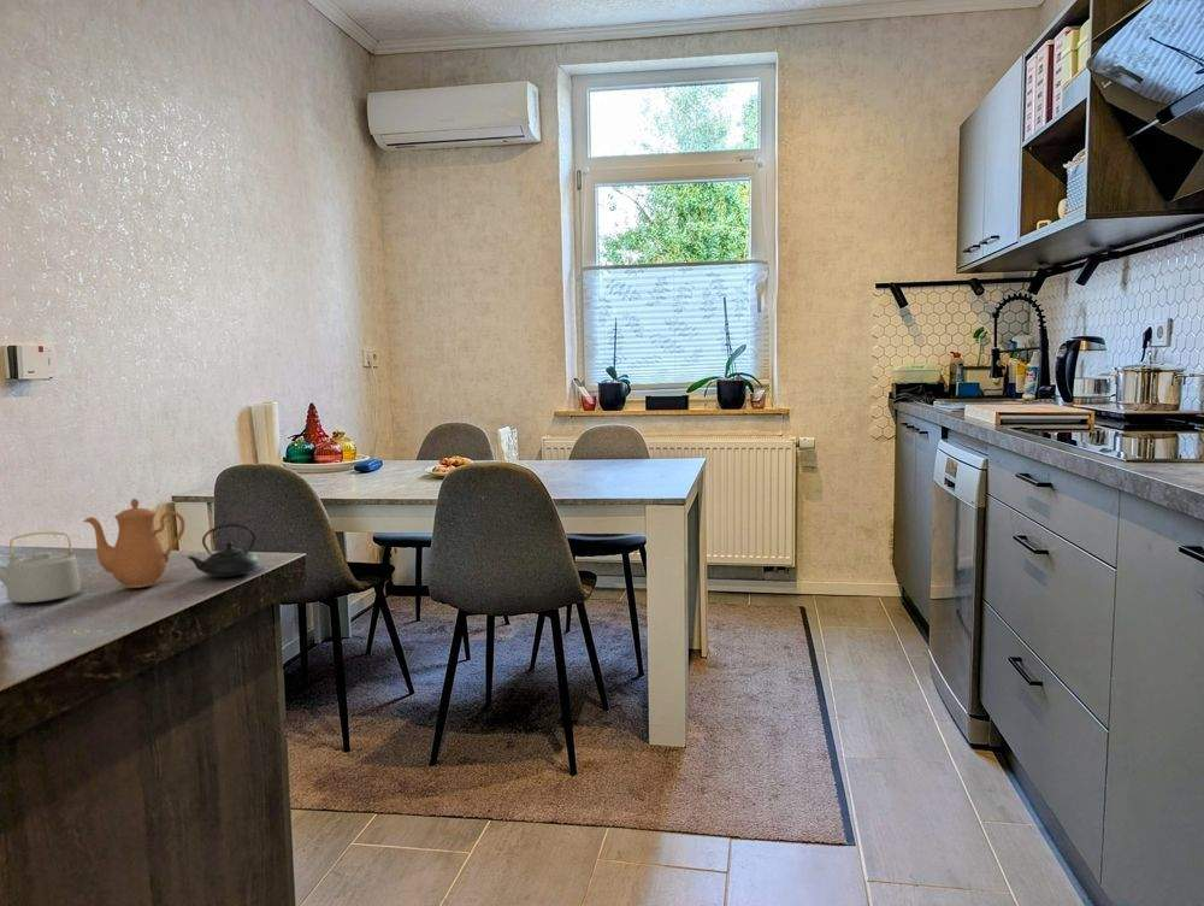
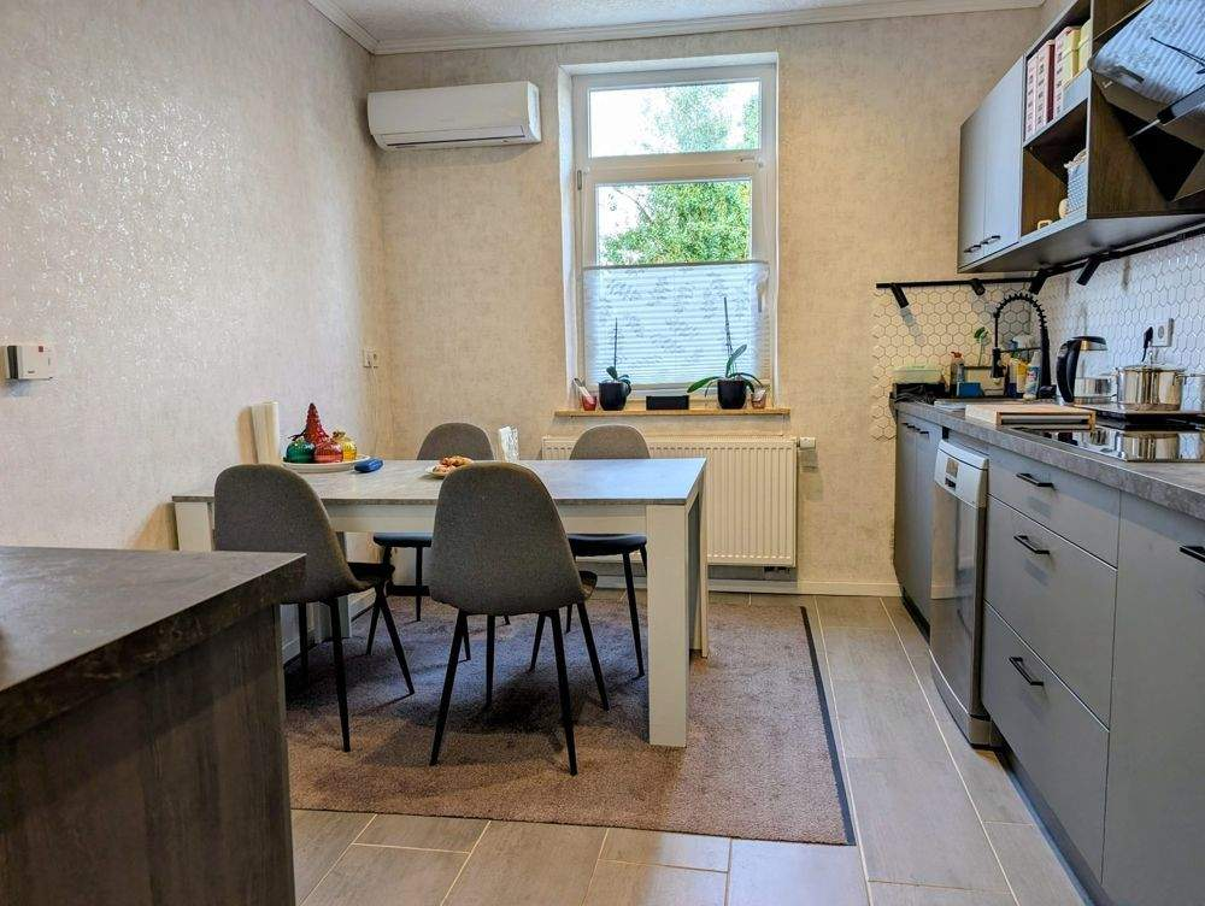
- teapot (130, 542)
